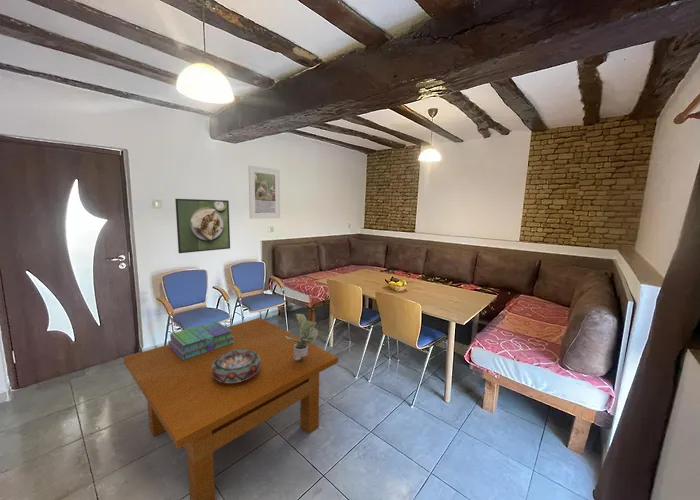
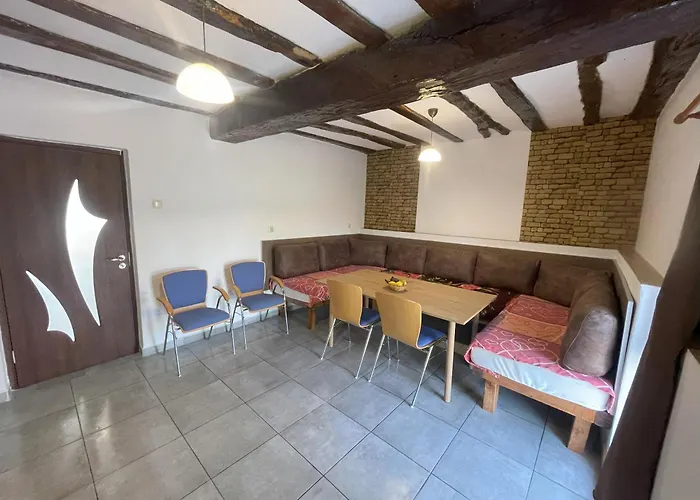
- table (234, 393)
- decorative bowl (236, 365)
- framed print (204, 225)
- potted plant (303, 338)
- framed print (265, 193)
- stack of books (201, 337)
